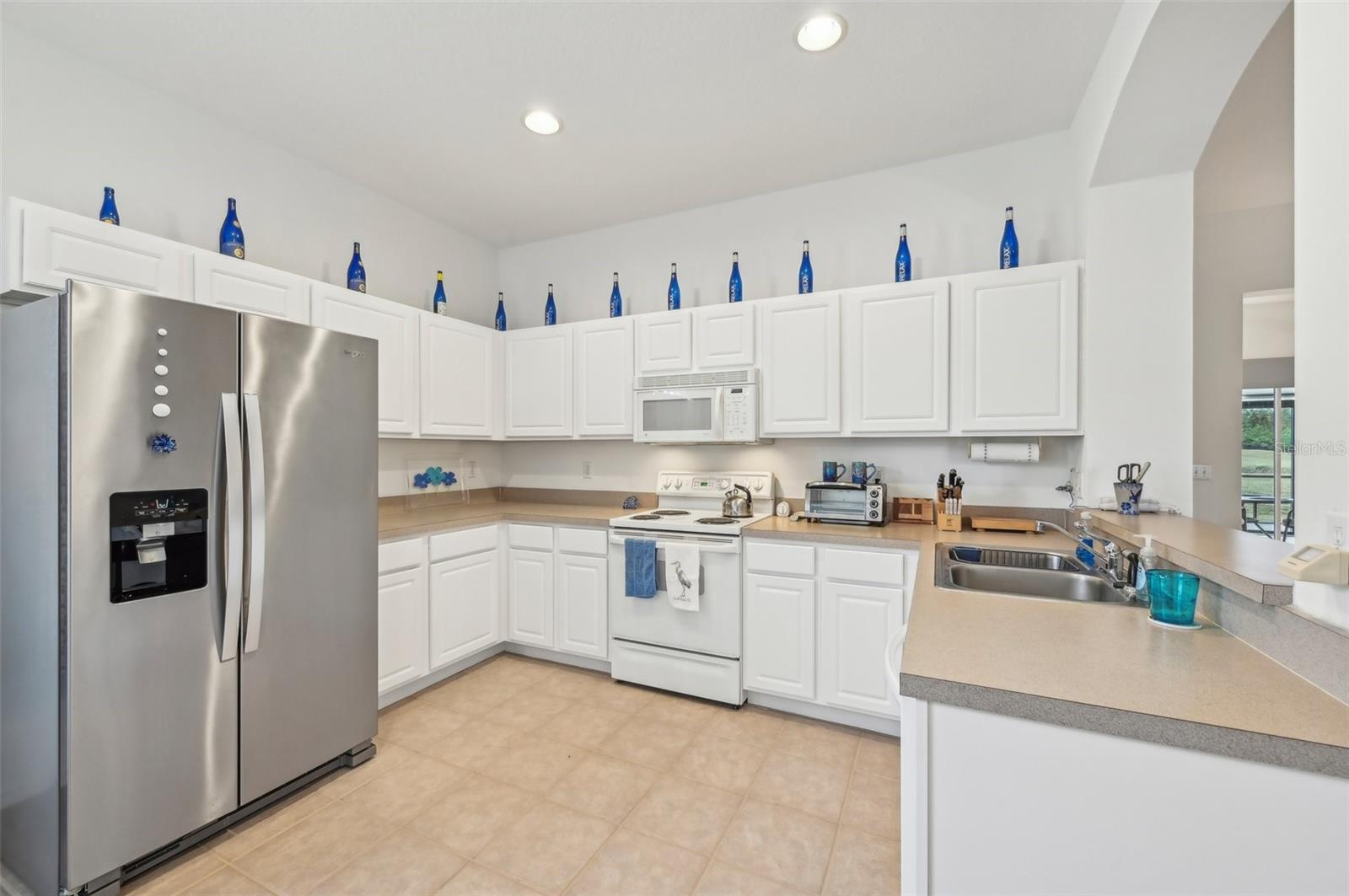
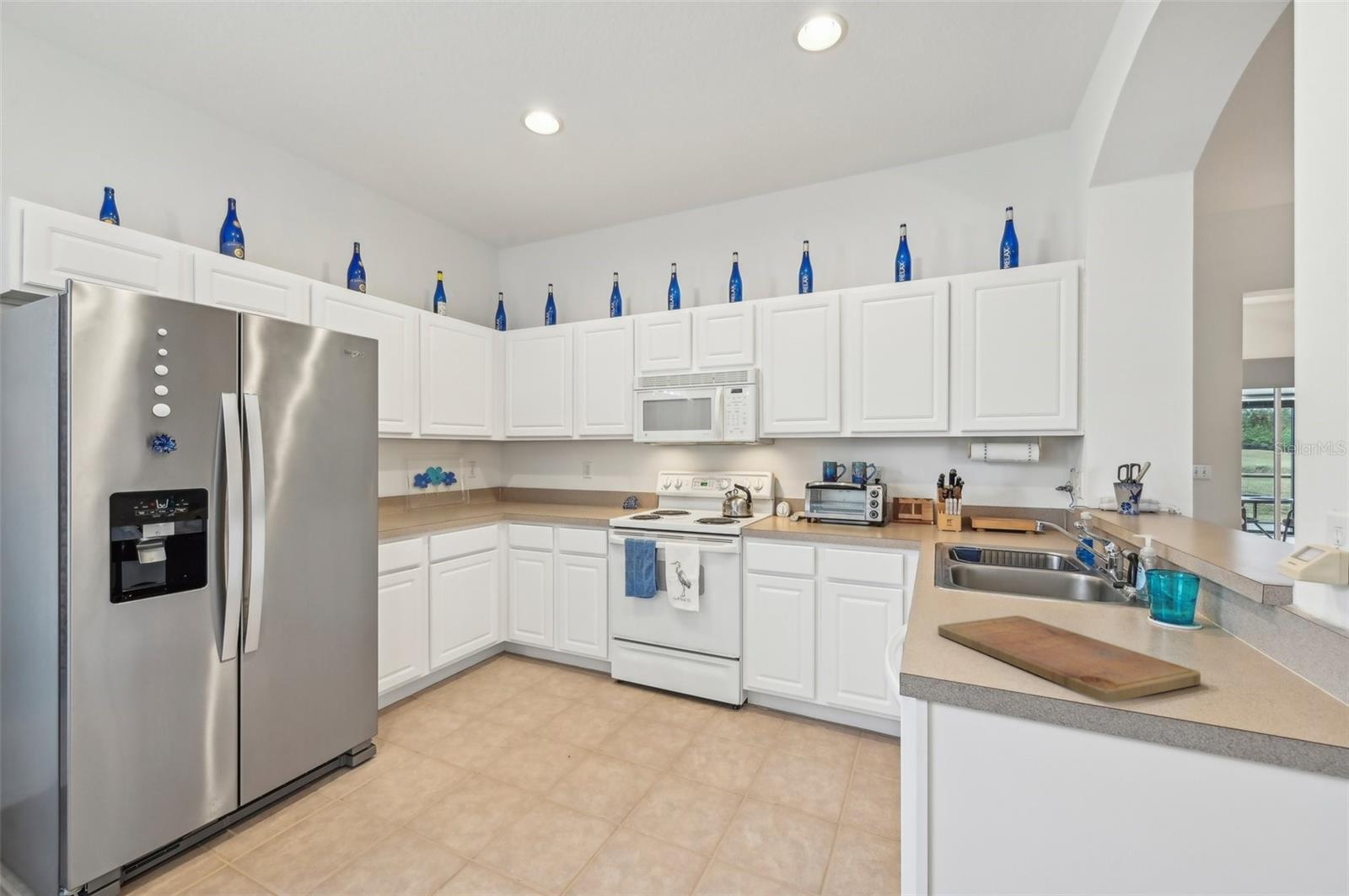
+ cutting board (1054, 651)
